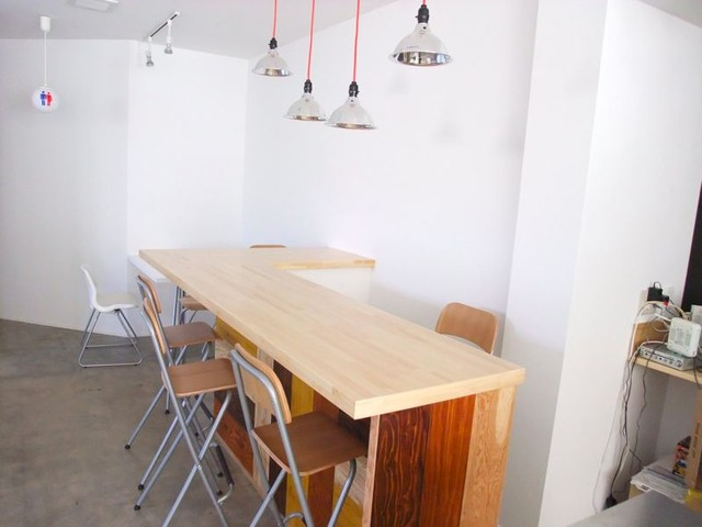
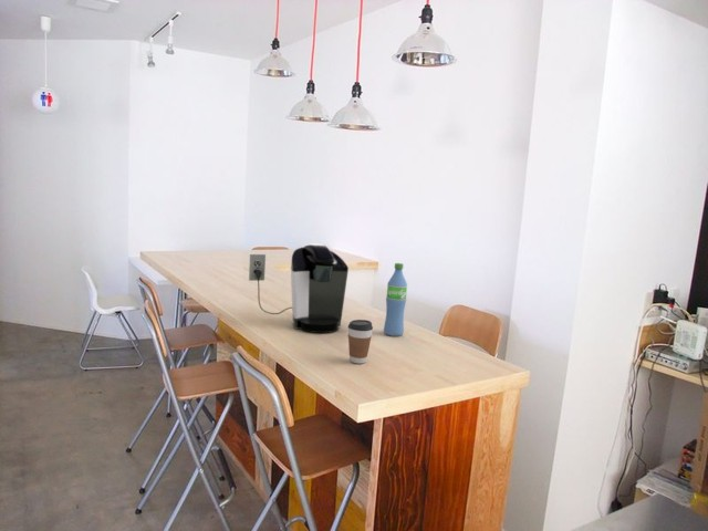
+ coffee cup (358, 341)
+ coffee maker (301, 285)
+ water bottle (396, 299)
